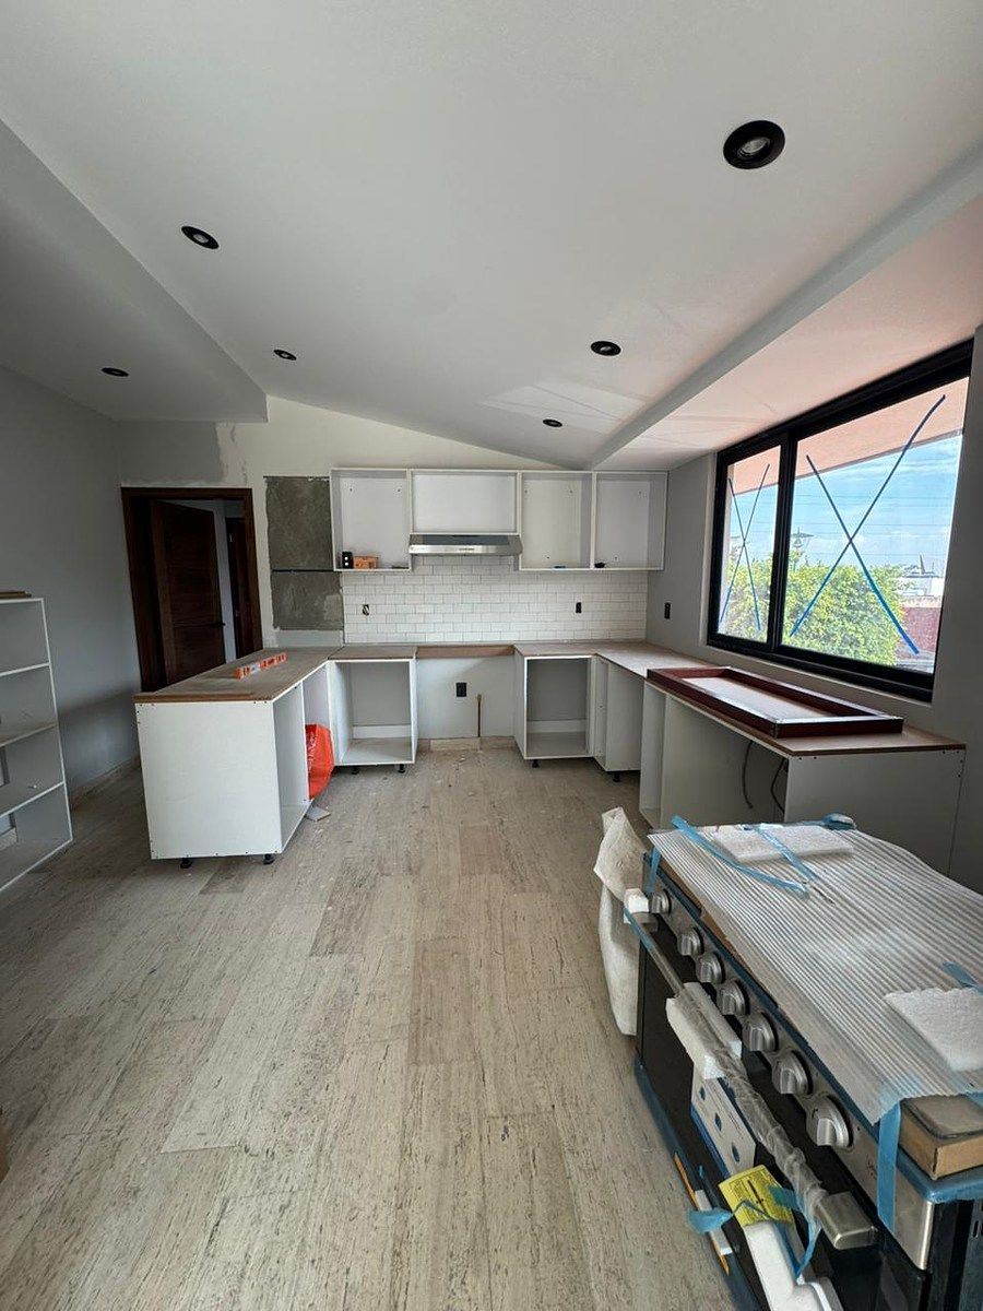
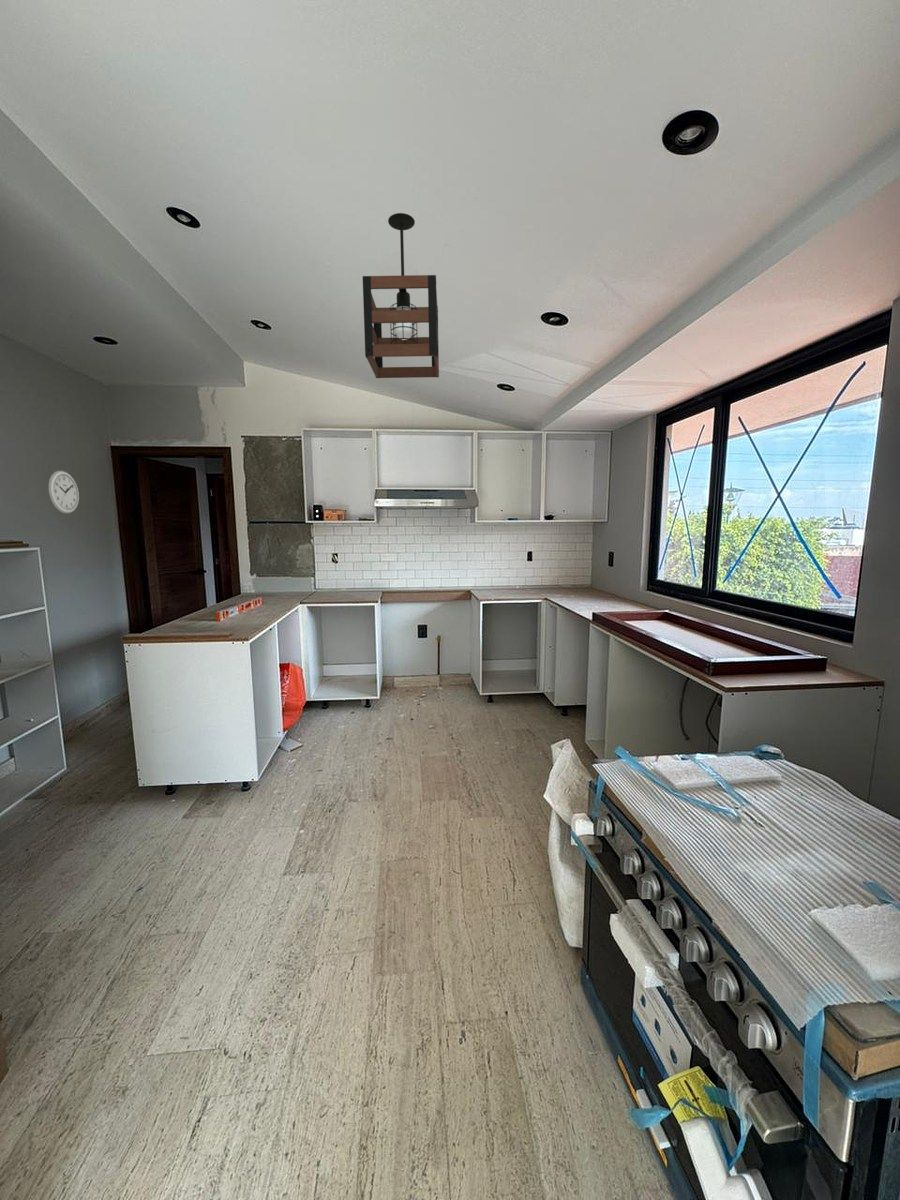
+ pendant light (403, 295)
+ wall clock (65, 492)
